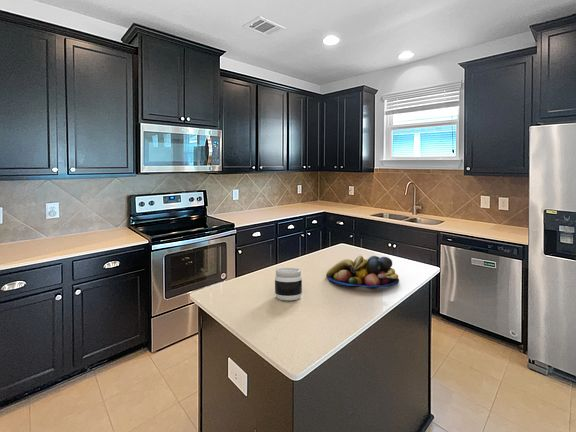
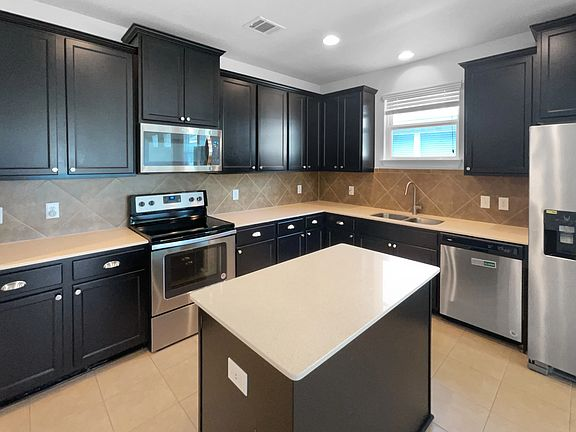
- jar (288, 283)
- fruit bowl (362, 267)
